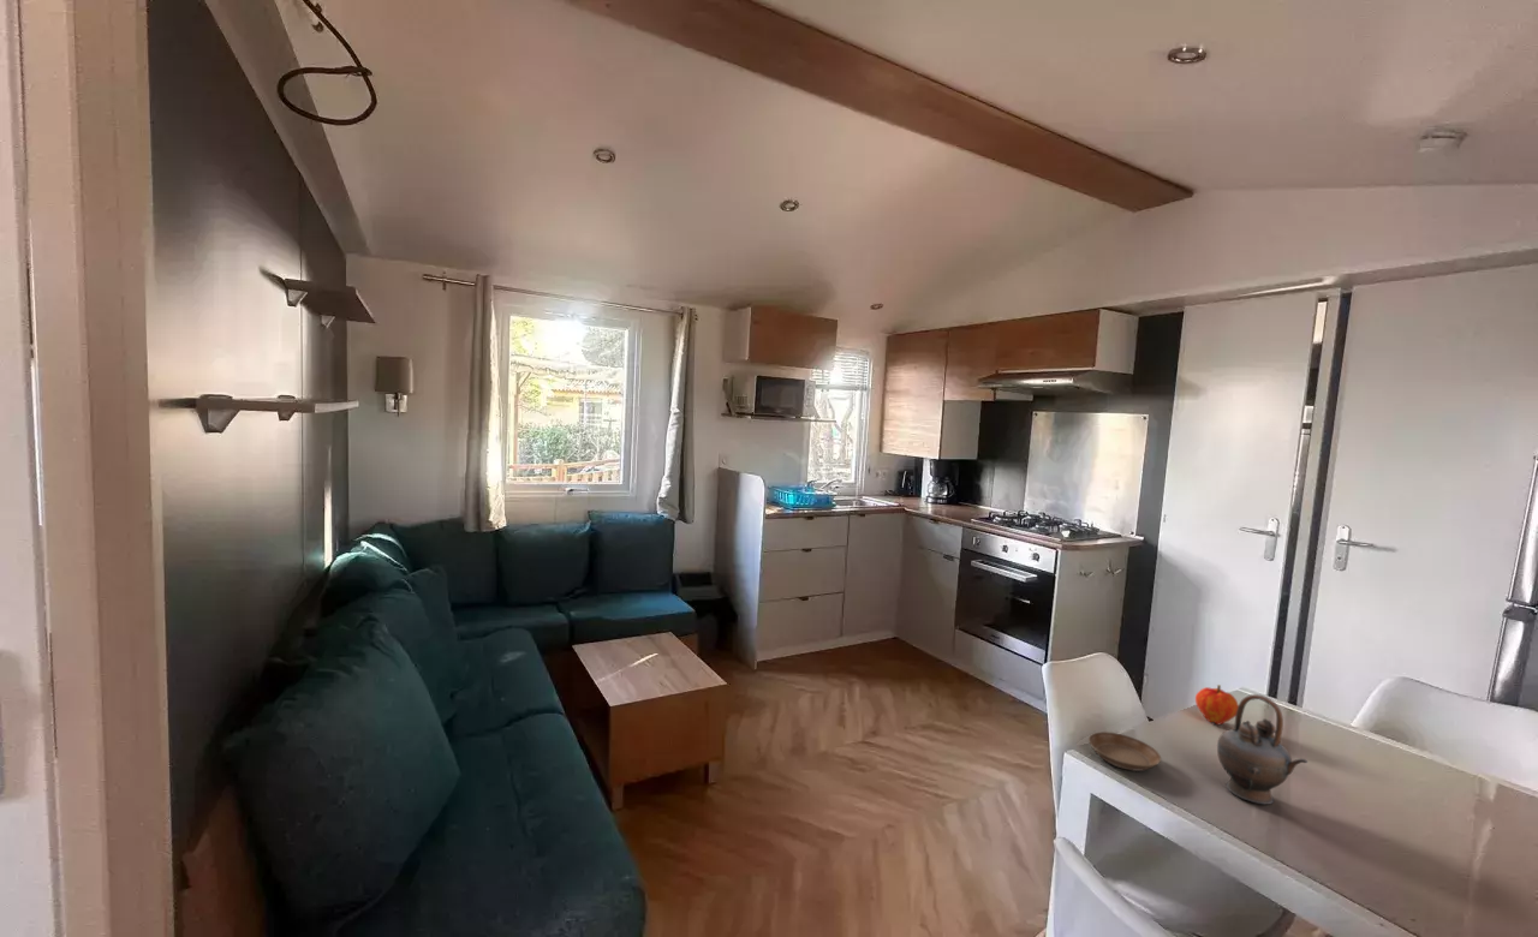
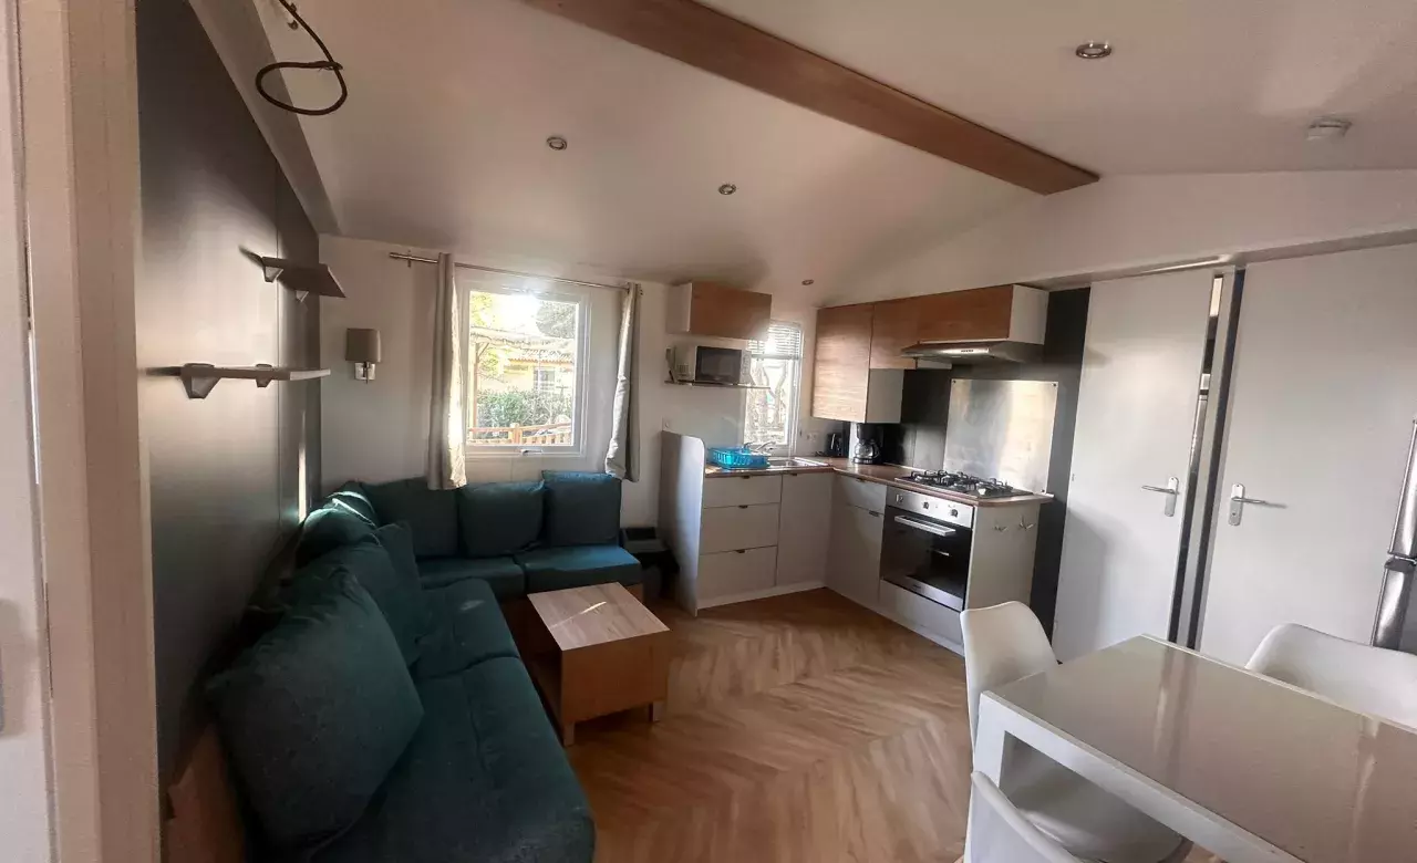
- teapot (1262, 748)
- saucer (1122, 752)
- fruit (1216, 703)
